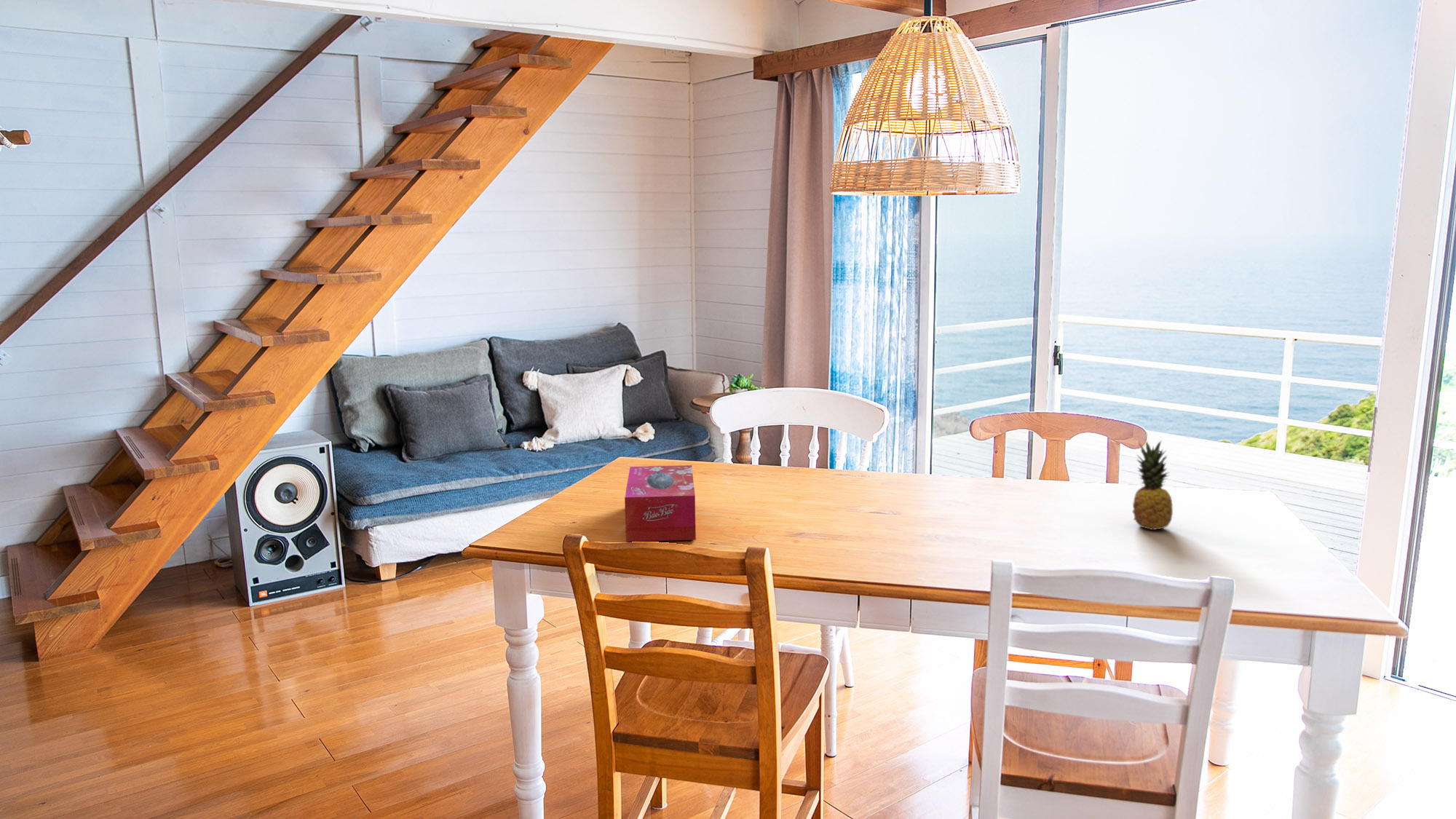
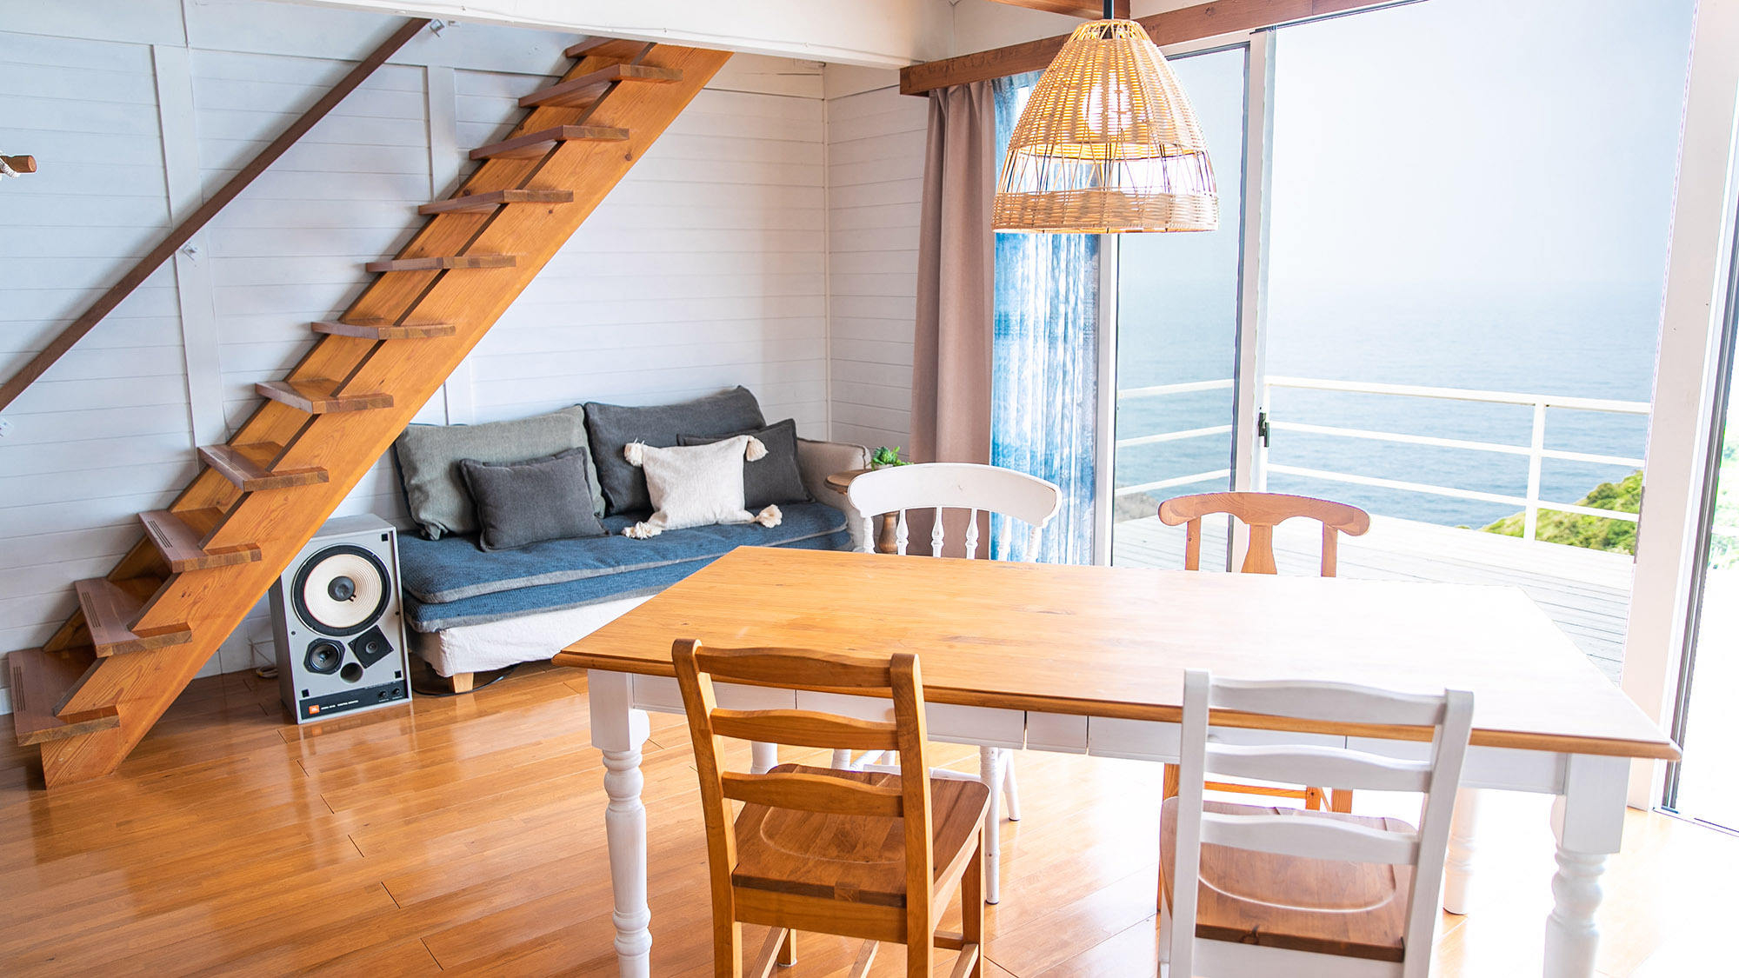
- fruit (1154, 483)
- tissue box (660, 501)
